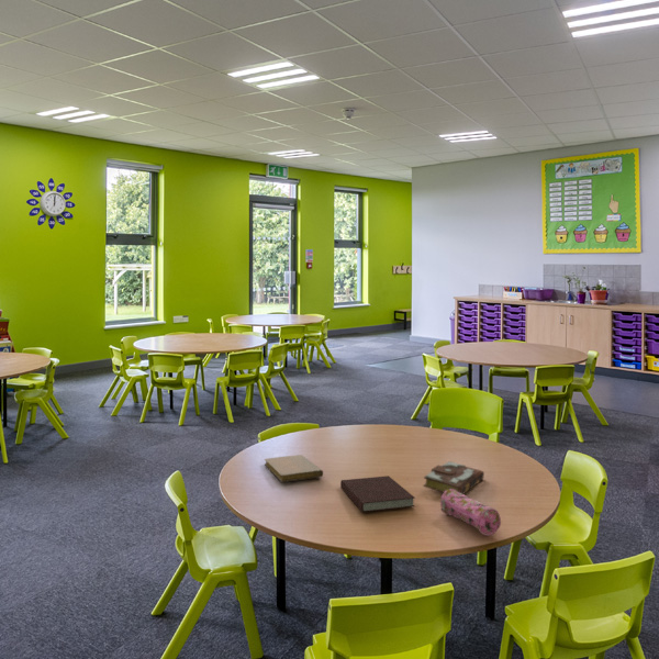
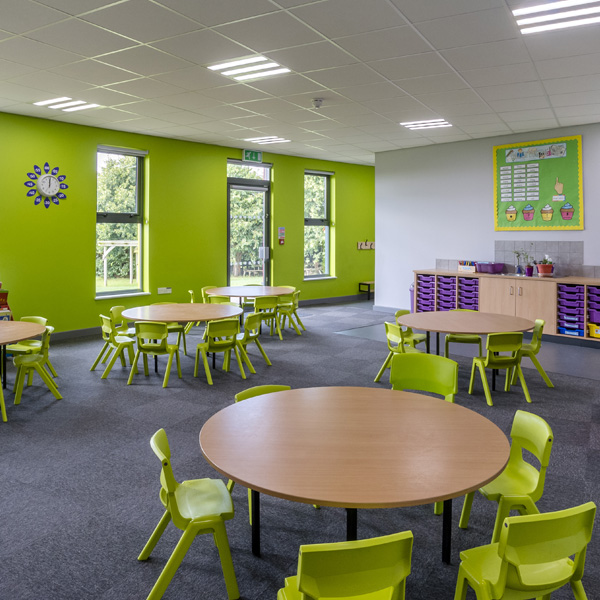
- notebook (376, 492)
- pencil case (469, 511)
- book (453, 477)
- notebook (292, 467)
